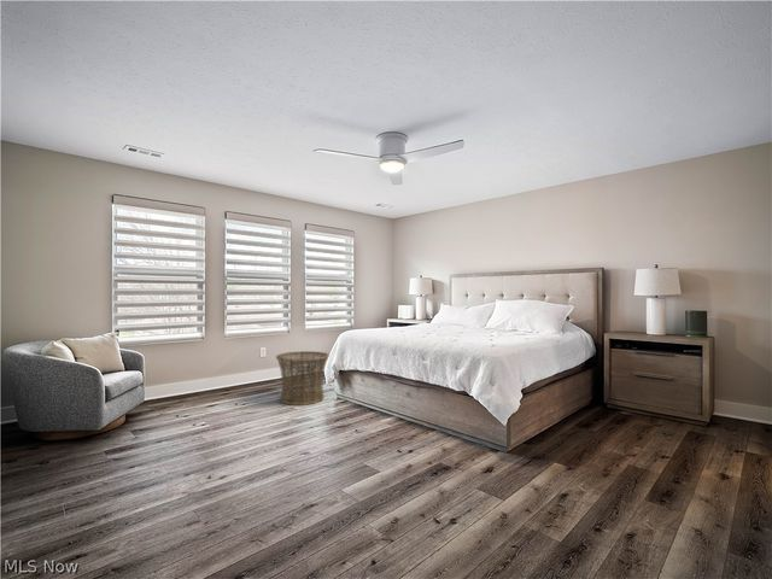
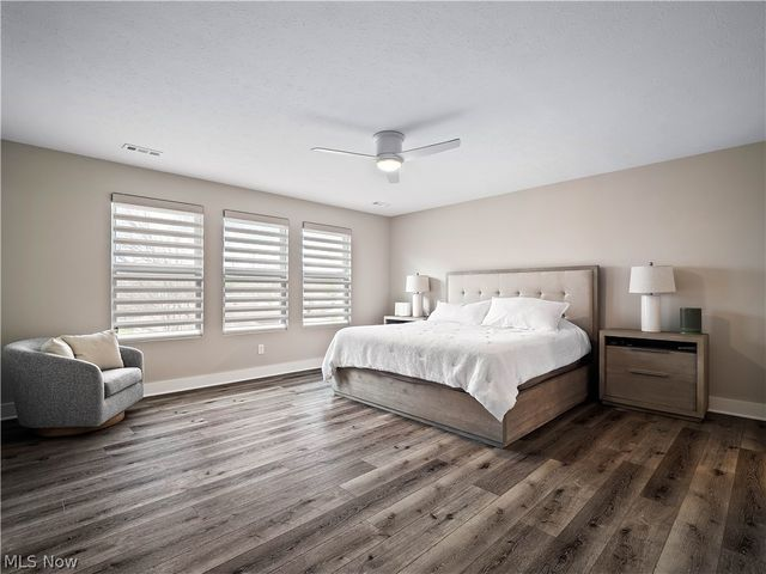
- basket (302, 376)
